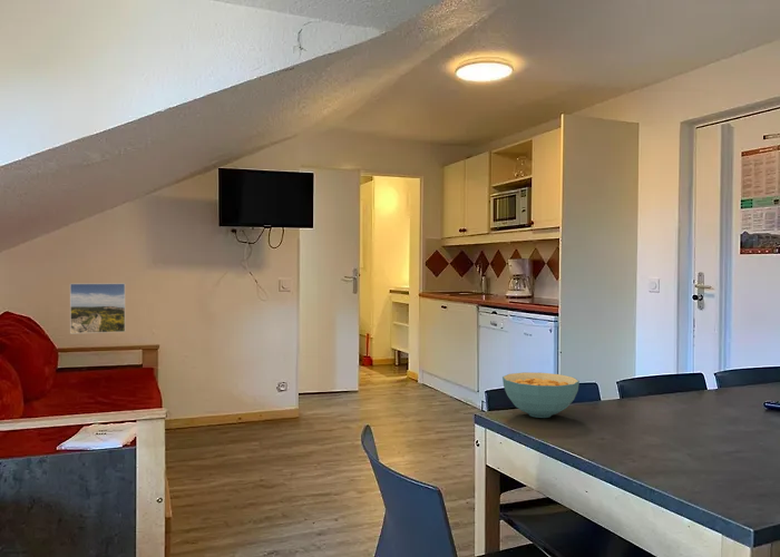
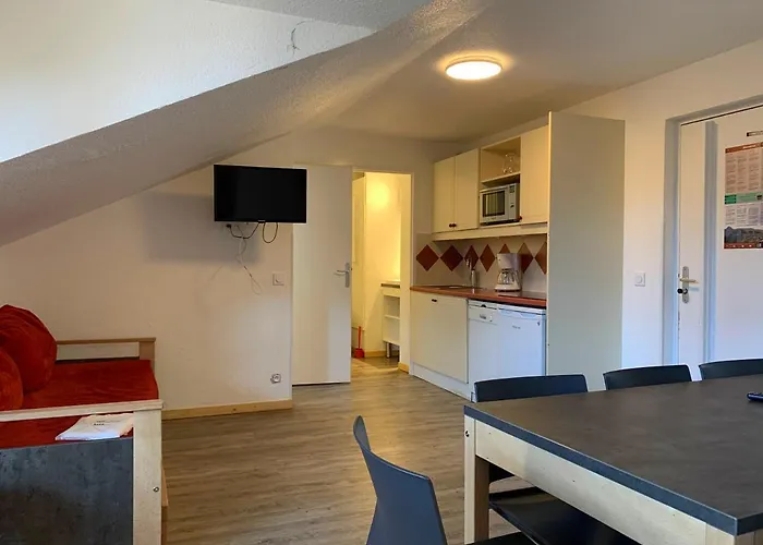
- cereal bowl (539, 397)
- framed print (98, 307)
